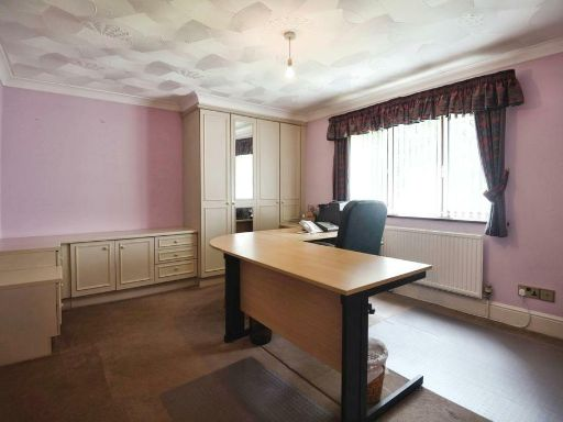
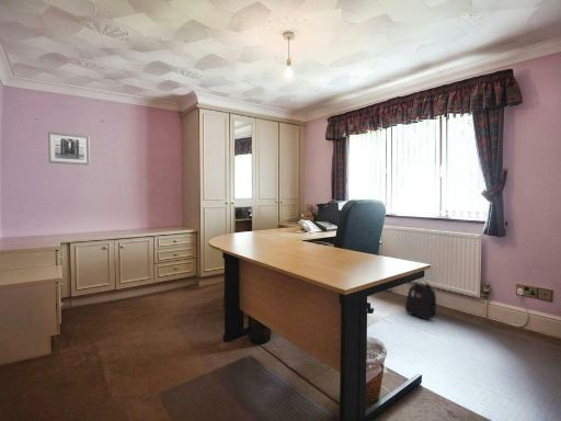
+ backpack (421, 298)
+ wall art (69, 148)
